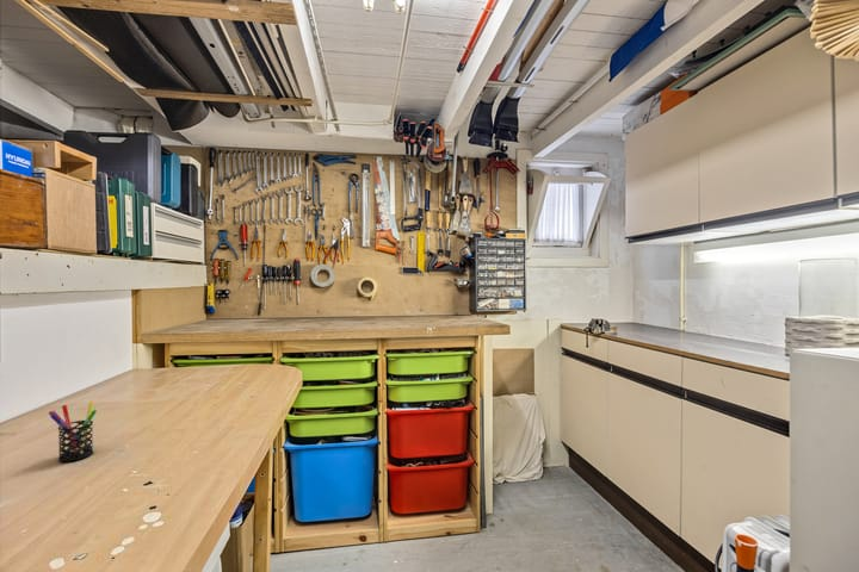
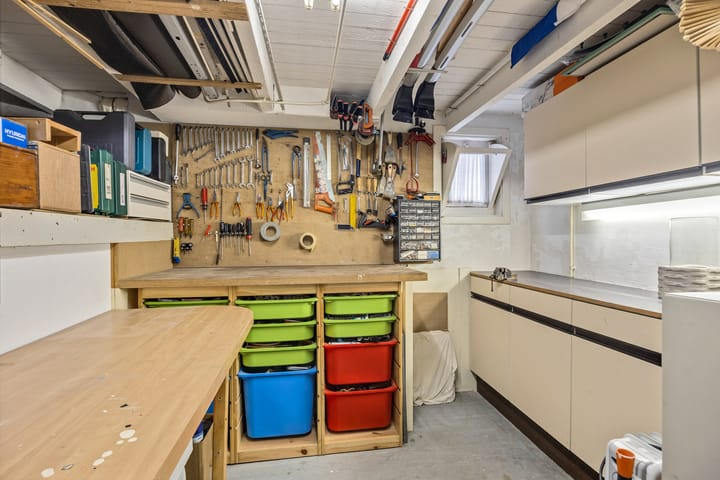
- pen holder (78, 429)
